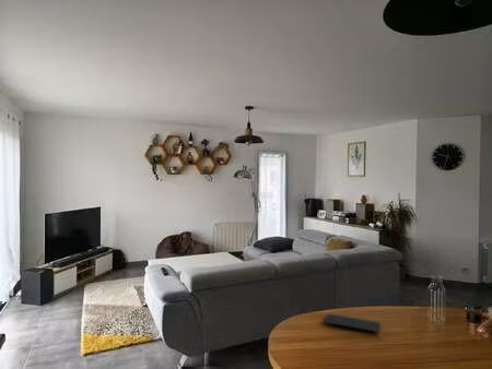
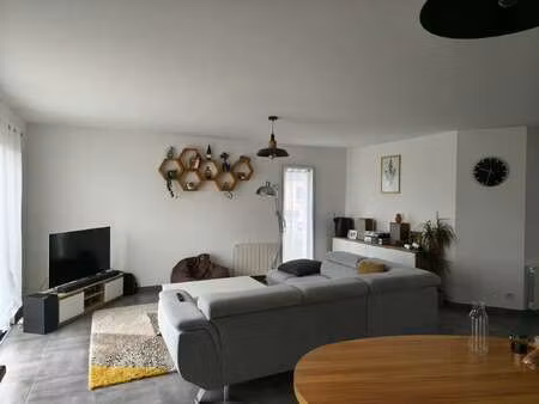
- notepad (352, 321)
